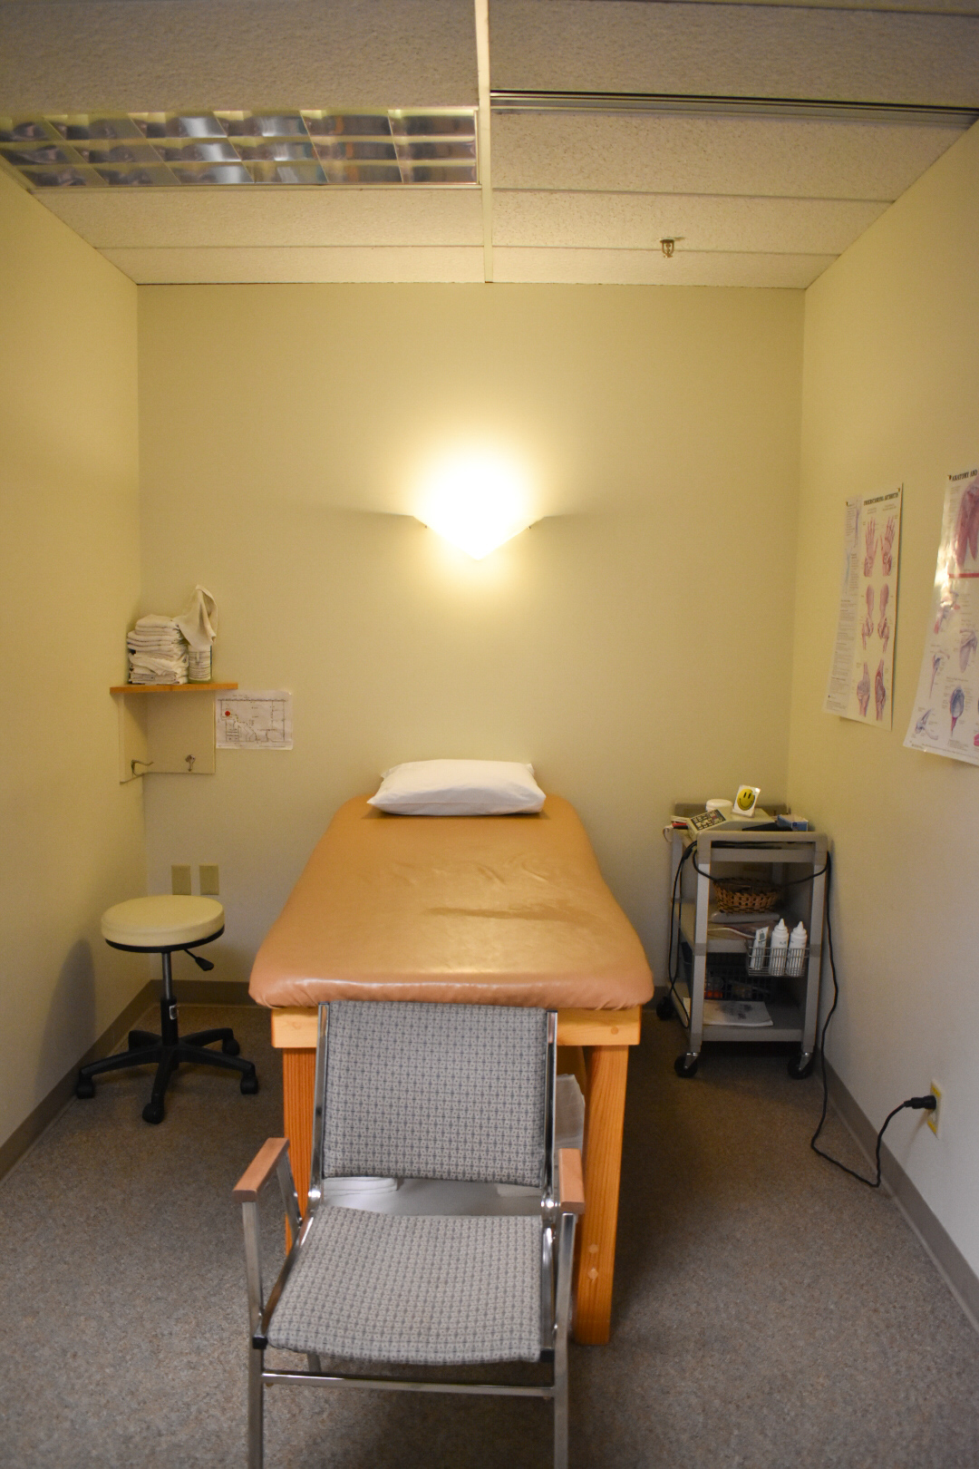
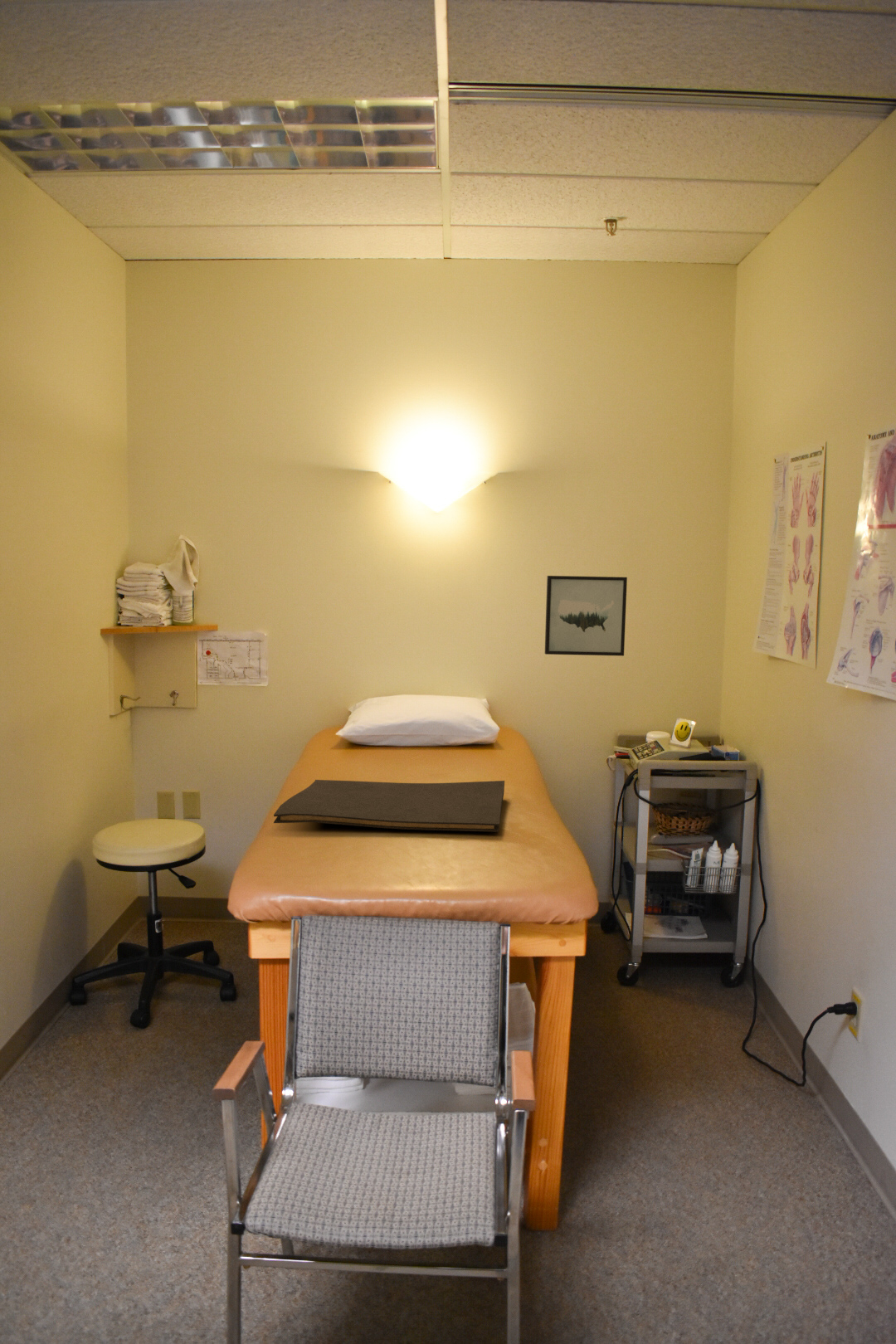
+ hand towel (397, 803)
+ wall art (585, 616)
